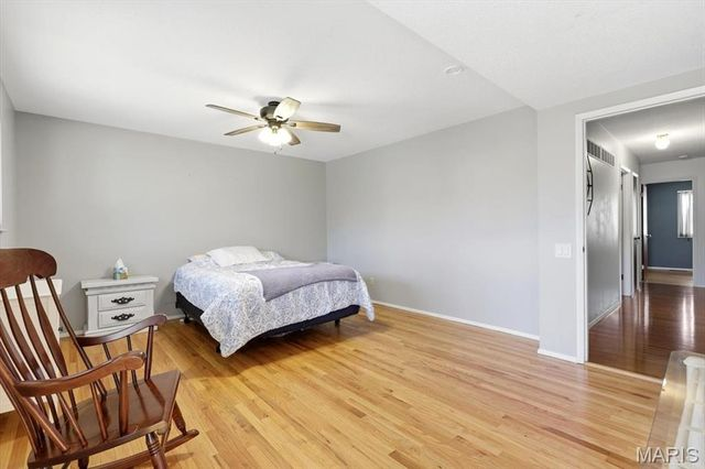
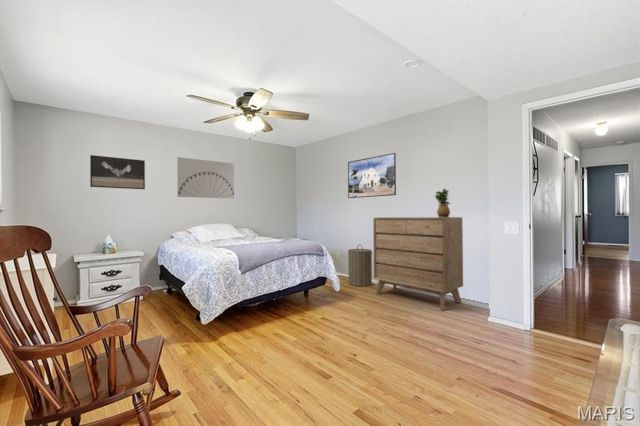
+ potted plant (441, 202)
+ laundry hamper (360, 264)
+ dresser (415, 257)
+ wall art (207, 179)
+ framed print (370, 177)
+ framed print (118, 173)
